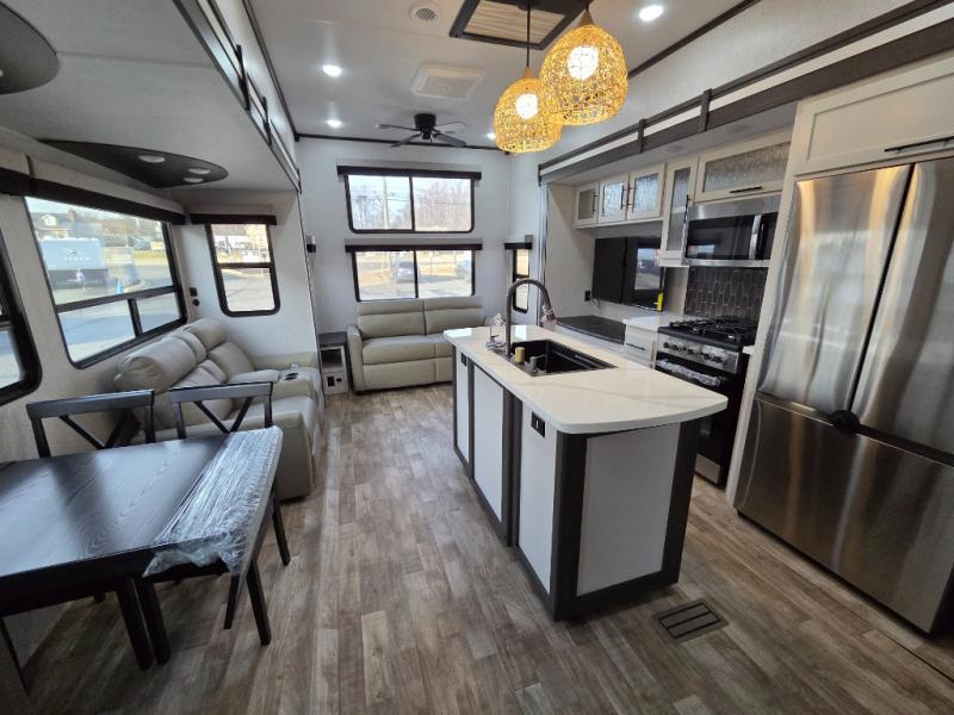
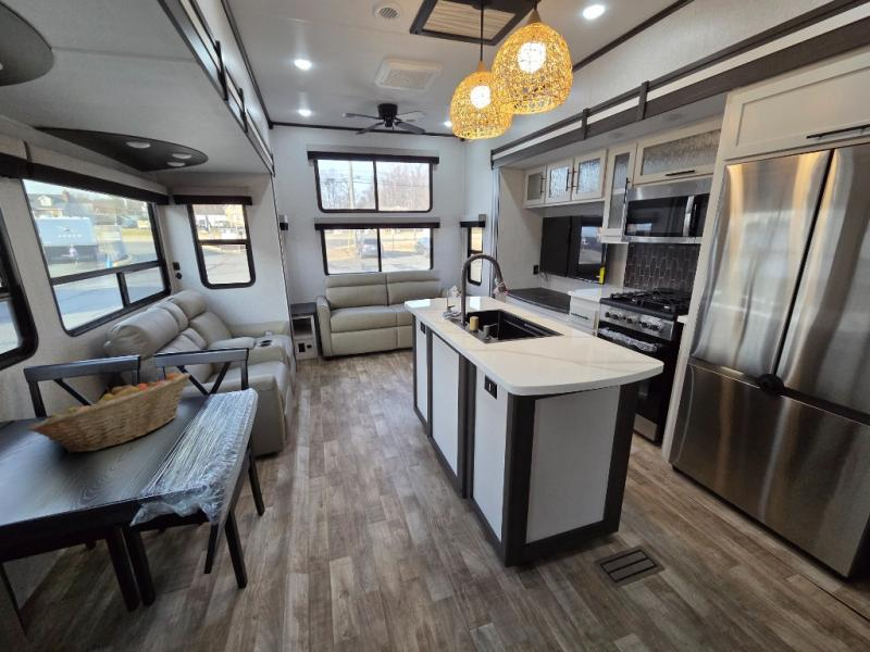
+ fruit basket (122, 406)
